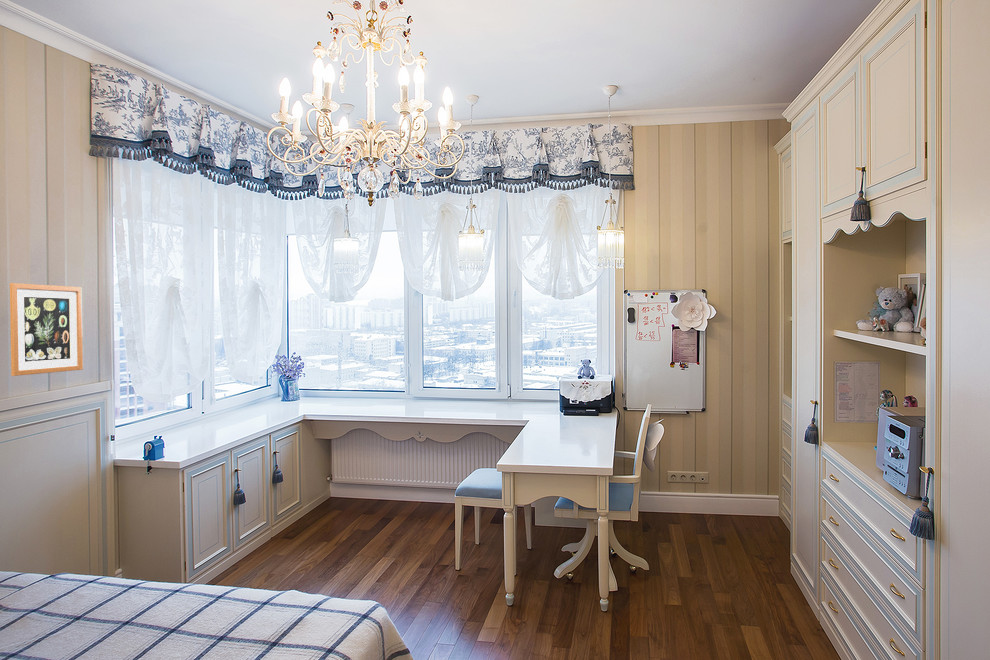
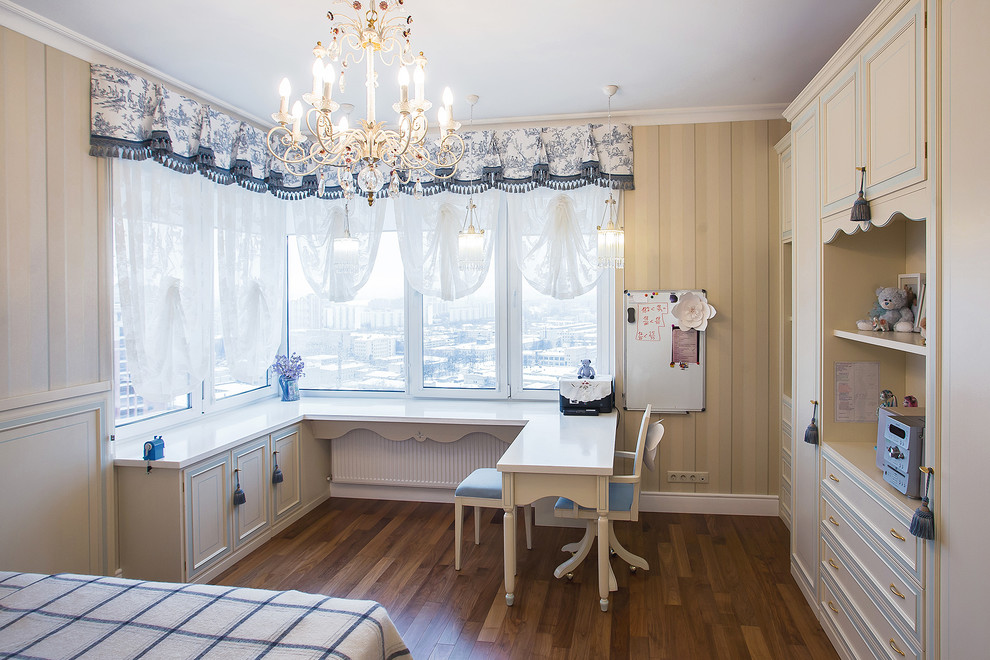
- wall art (48, 329)
